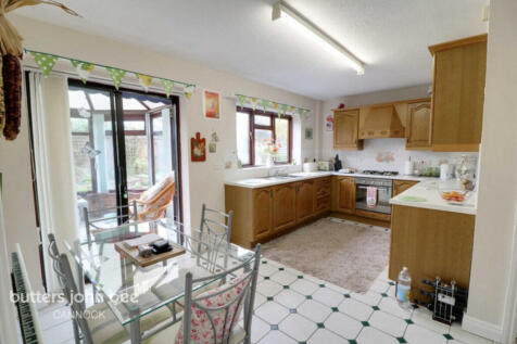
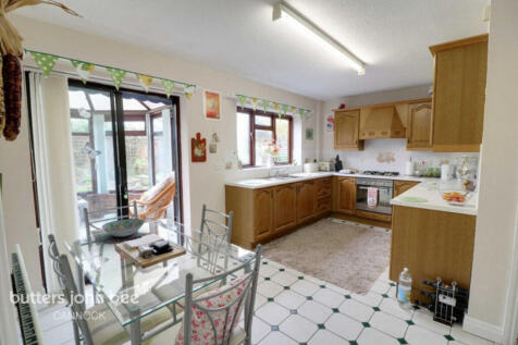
+ decorative bowl (124, 229)
